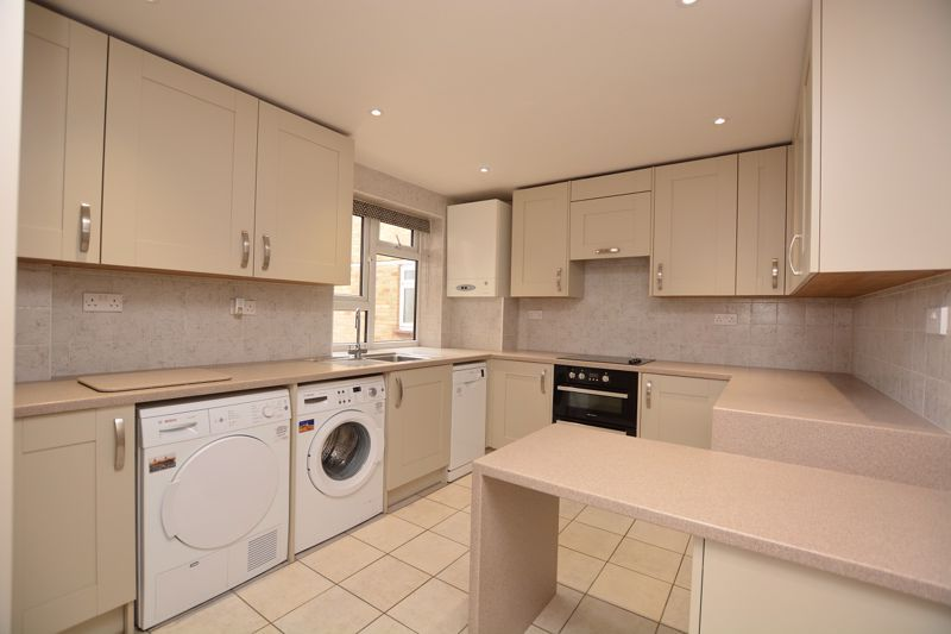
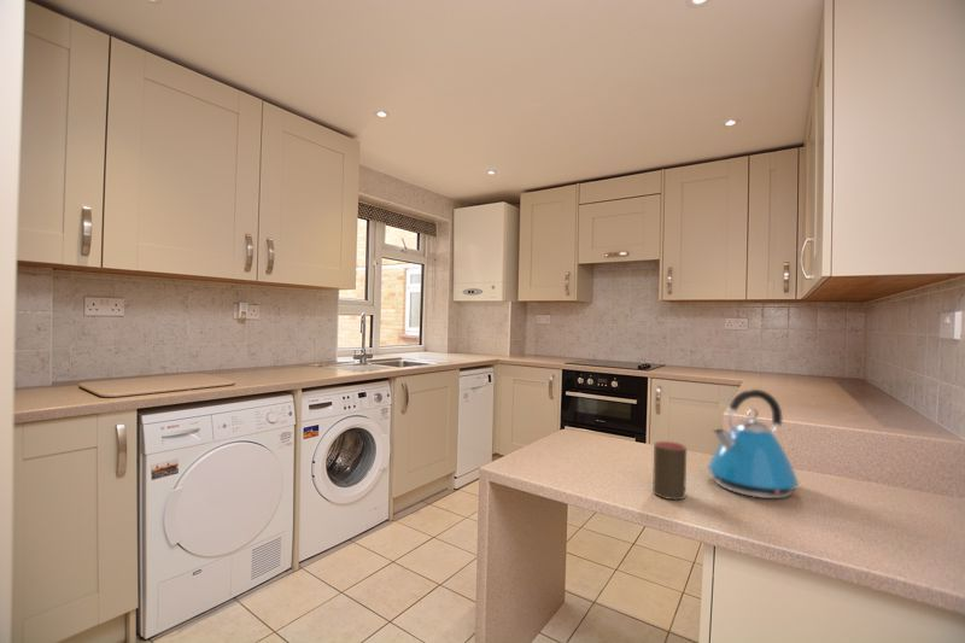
+ kettle (754, 437)
+ cup (669, 469)
